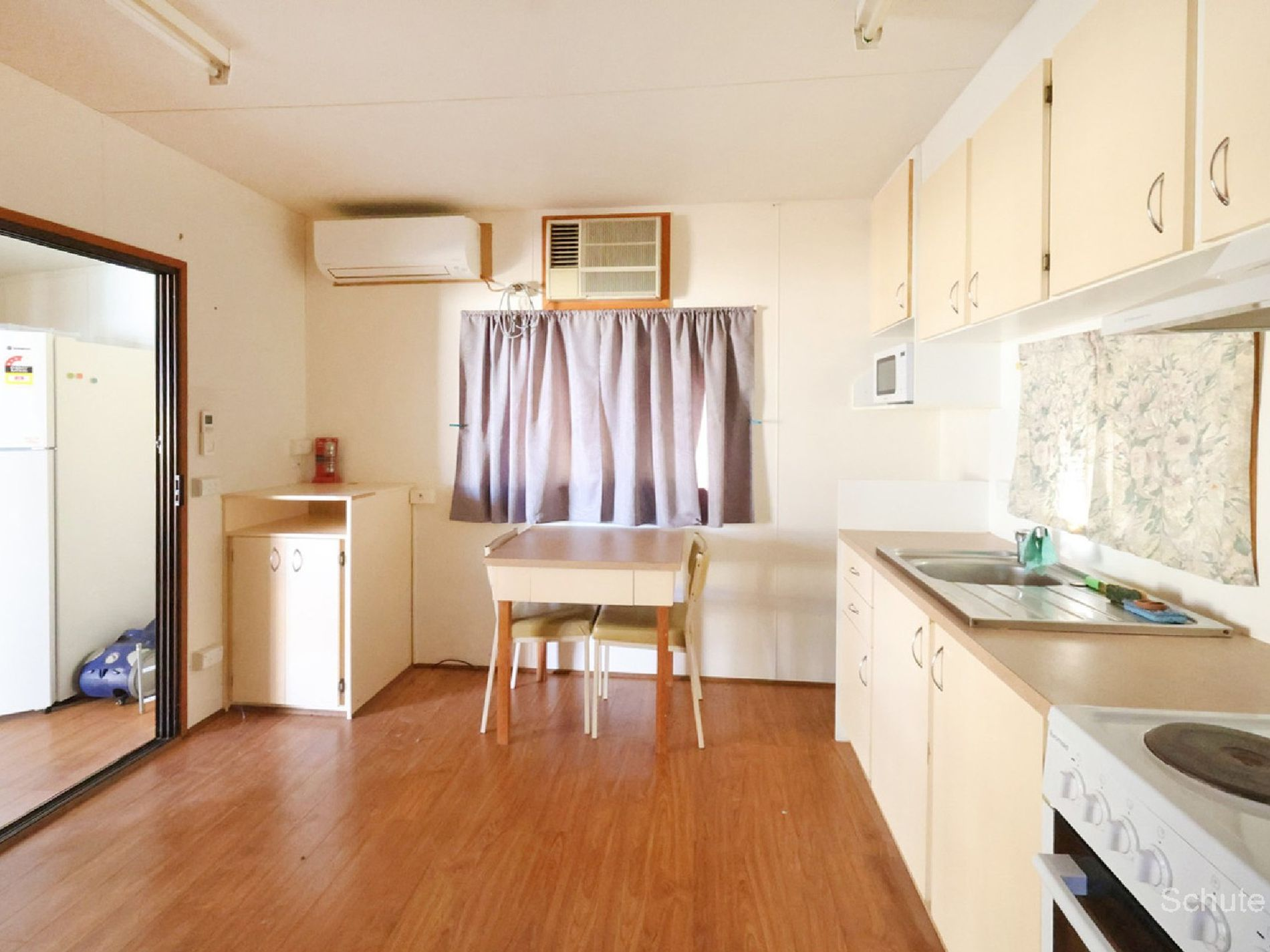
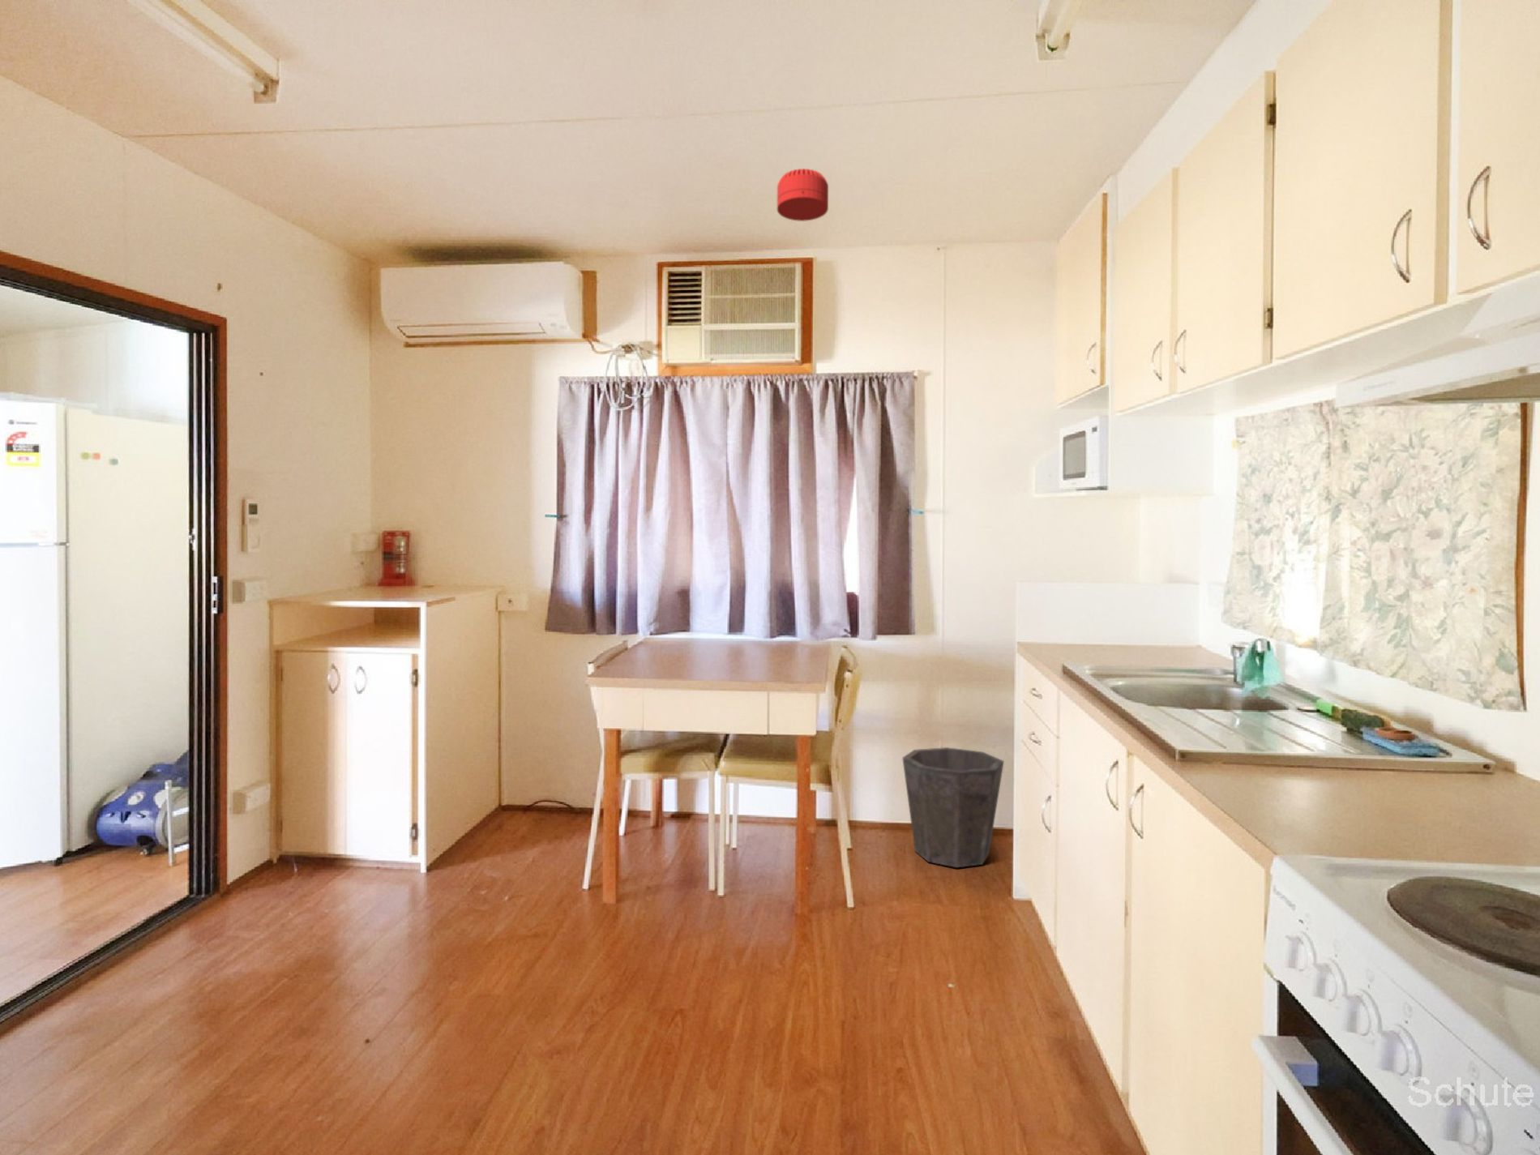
+ smoke detector (803, 194)
+ waste bin (952, 806)
